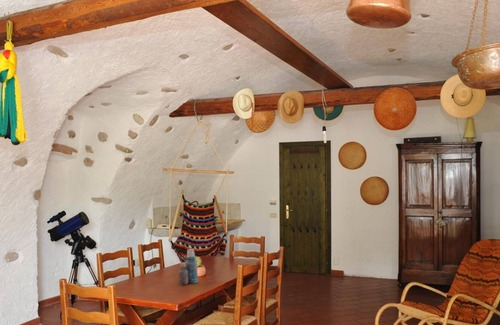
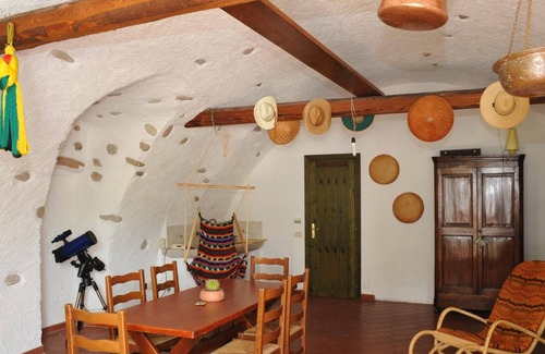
- bottle (188, 266)
